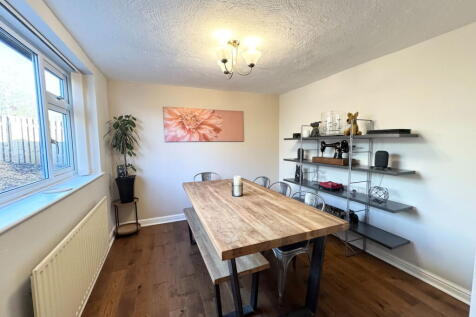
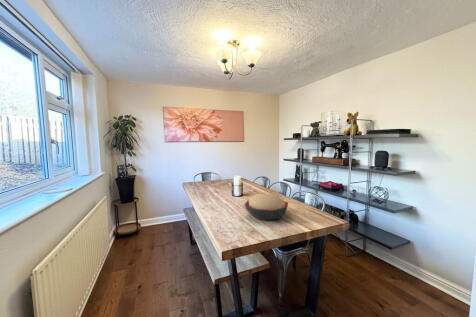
+ decorative bowl (266, 204)
